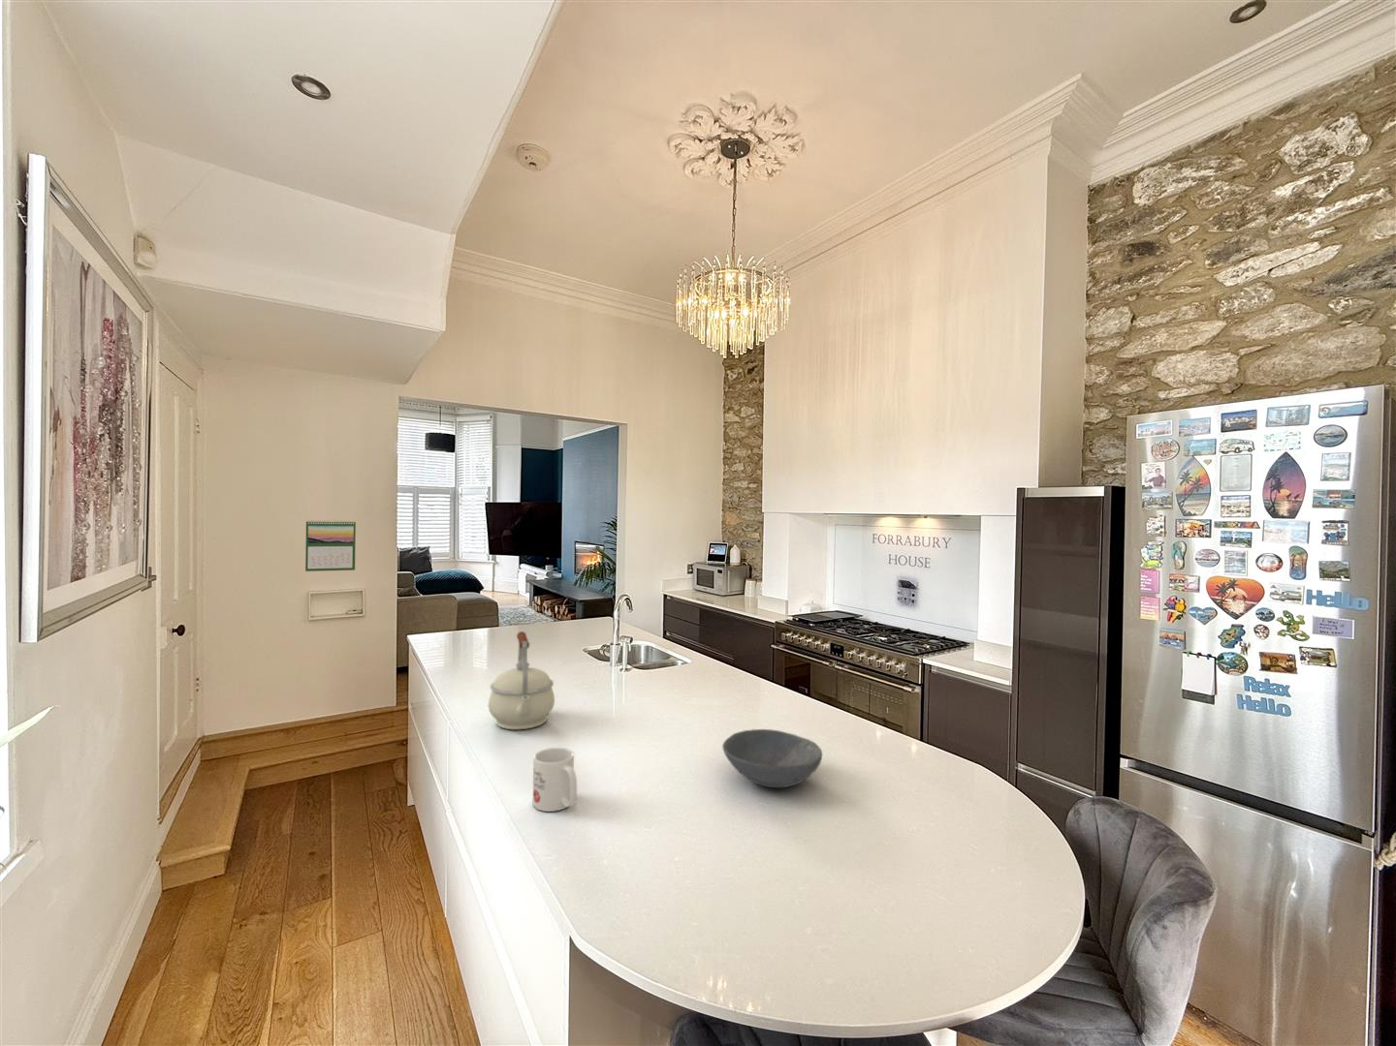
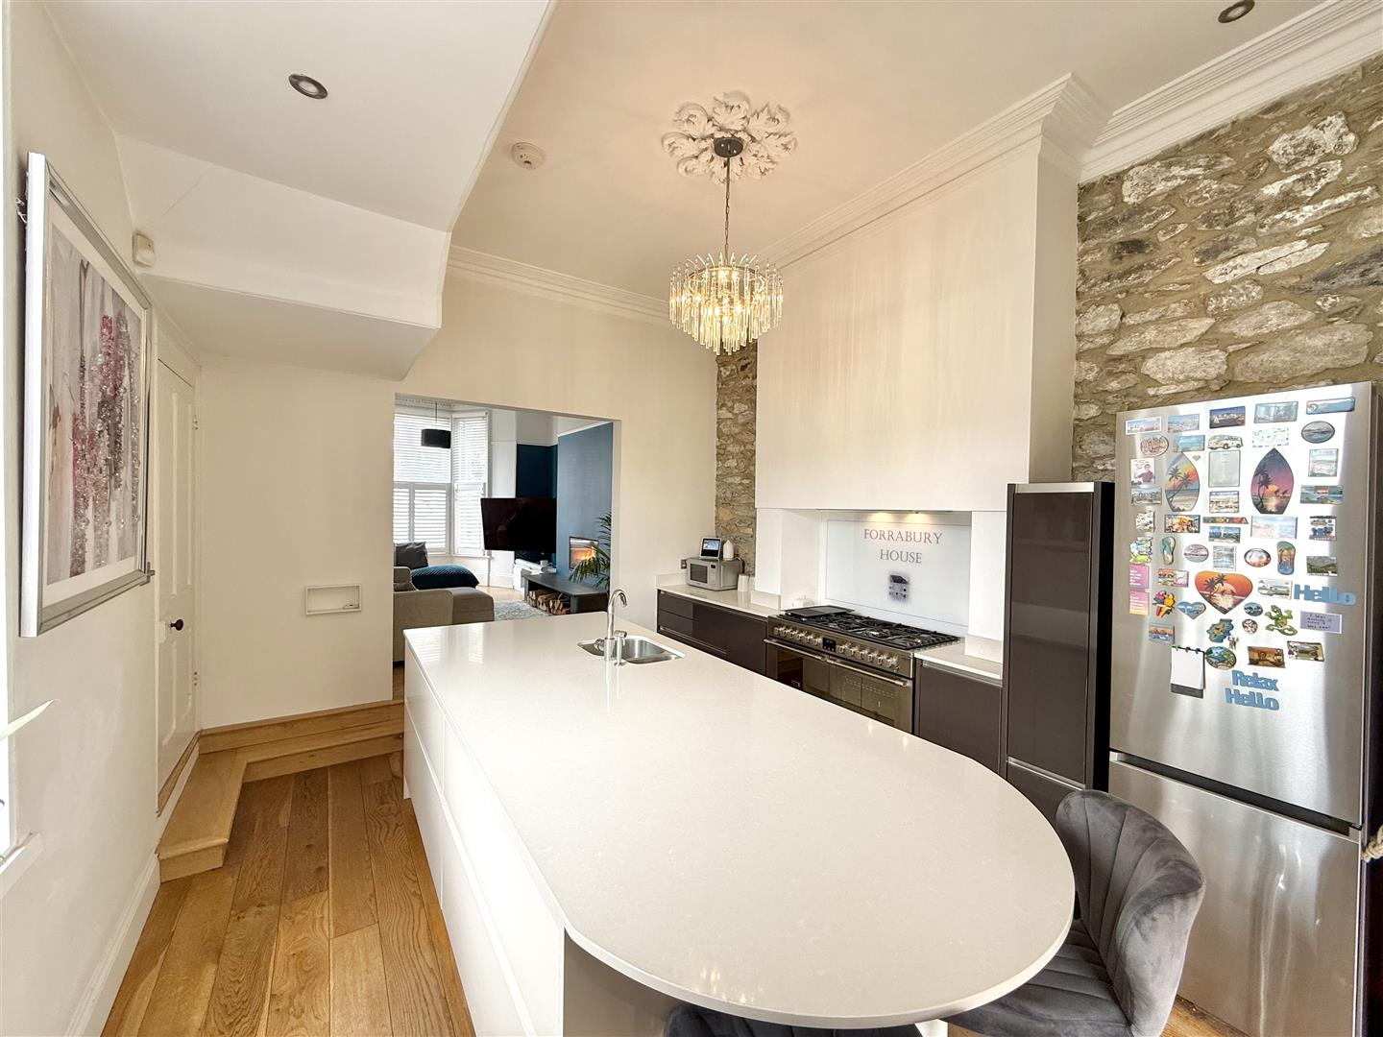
- calendar (331, 544)
- mug (557, 780)
- kettle (522, 680)
- bowl (771, 763)
